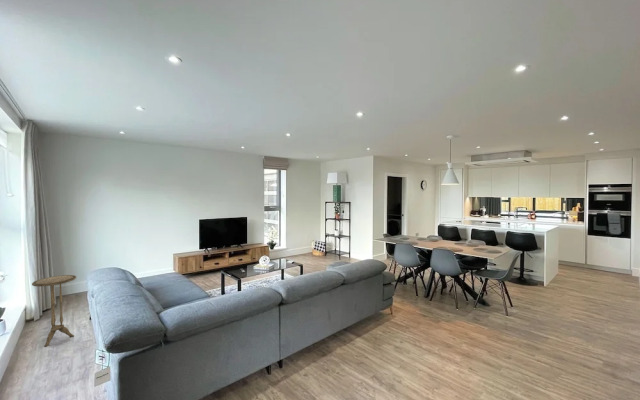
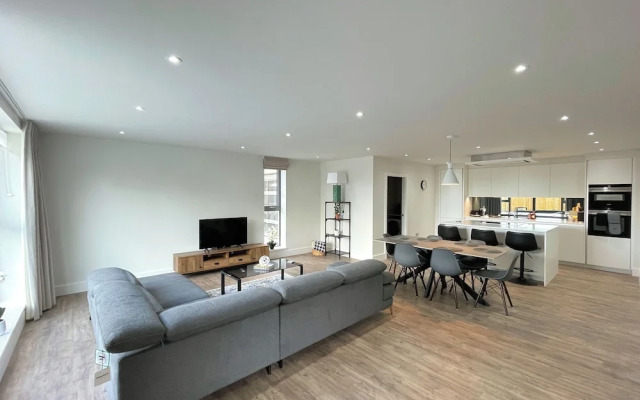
- side table (54, 310)
